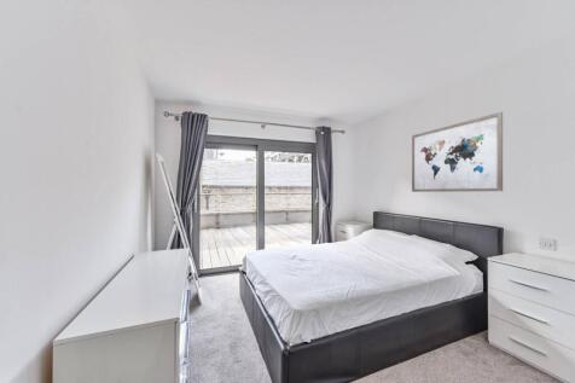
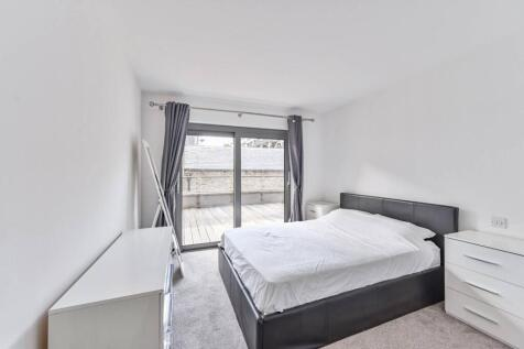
- wall art (449, 158)
